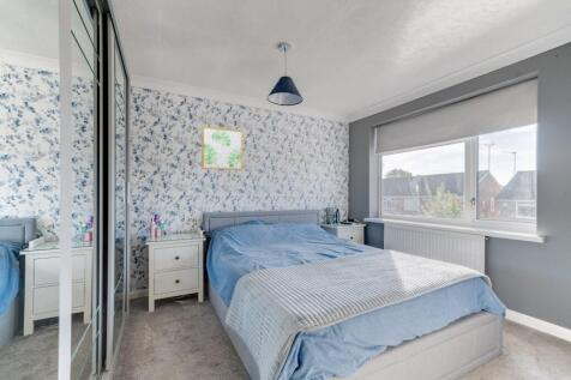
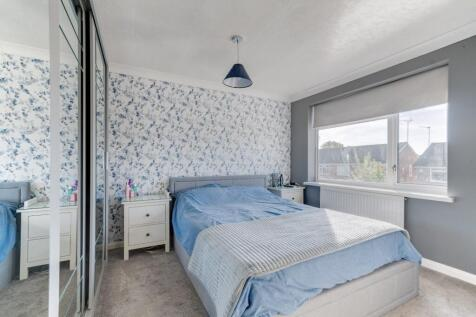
- wall art (222, 149)
